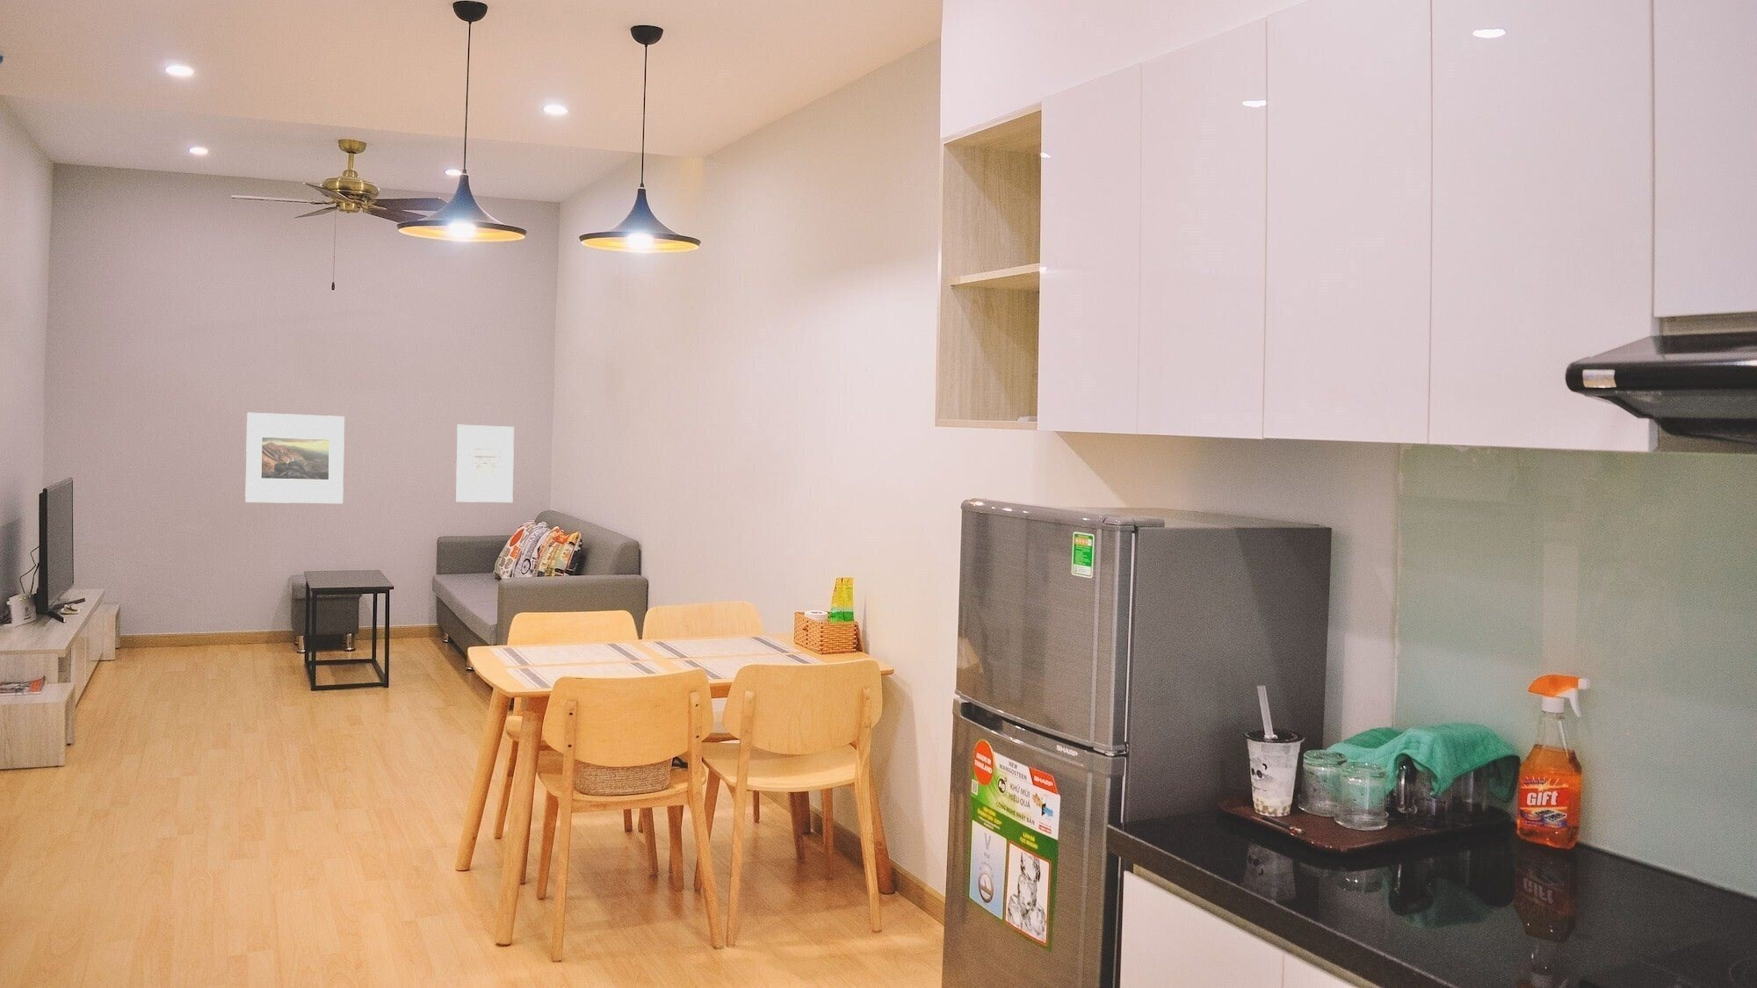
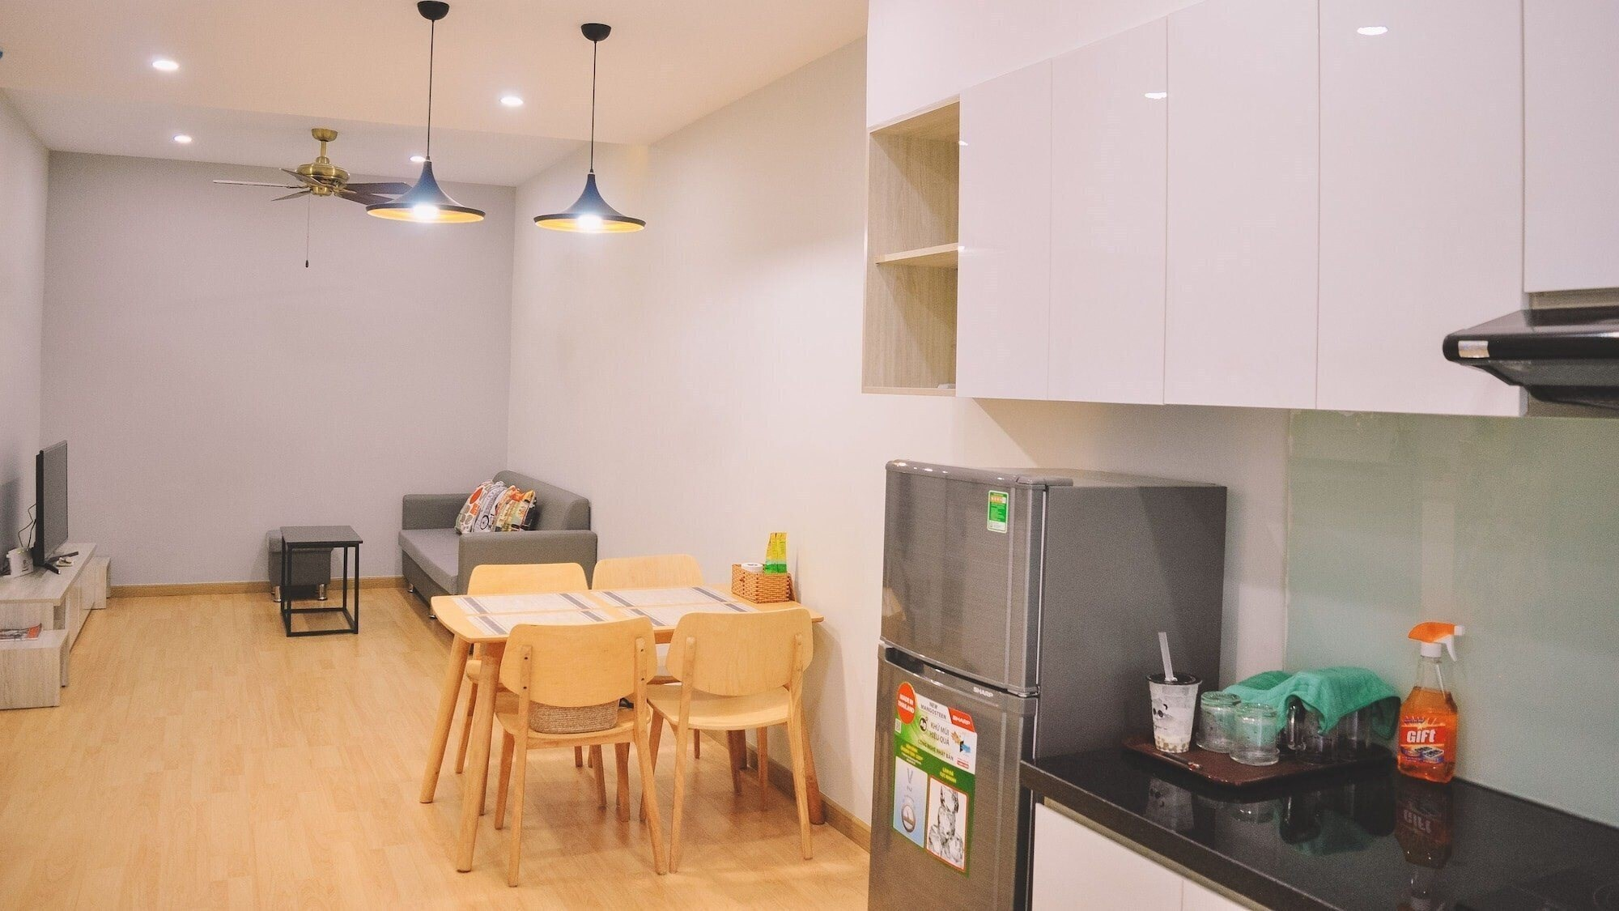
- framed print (296, 458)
- wall art (485, 463)
